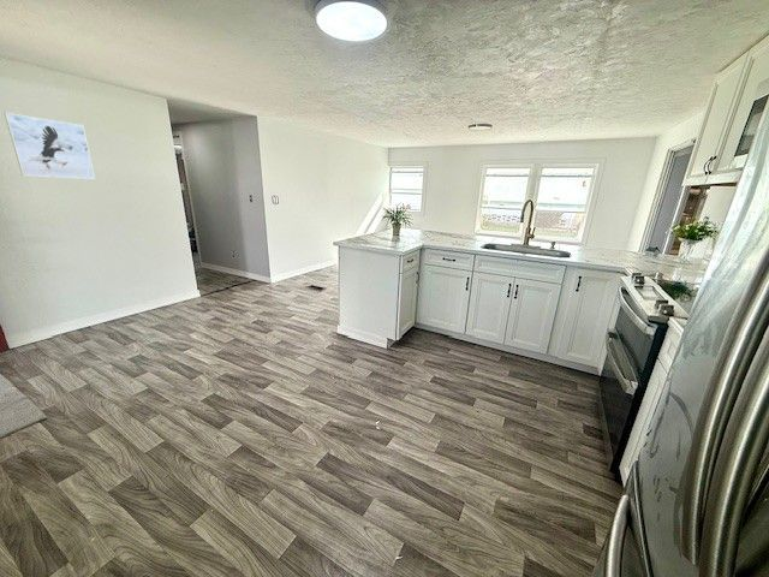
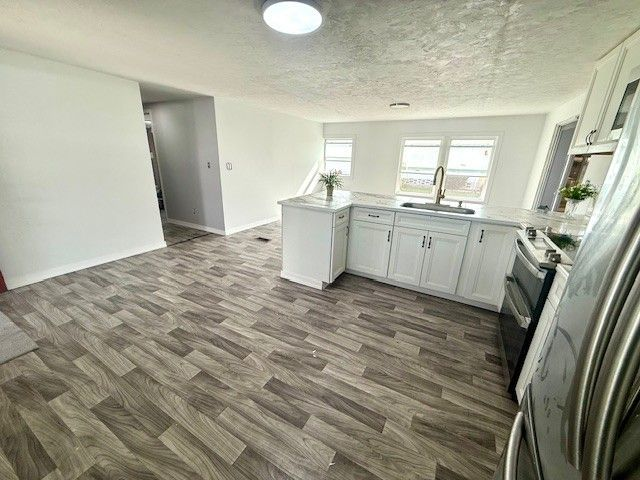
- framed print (54, 149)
